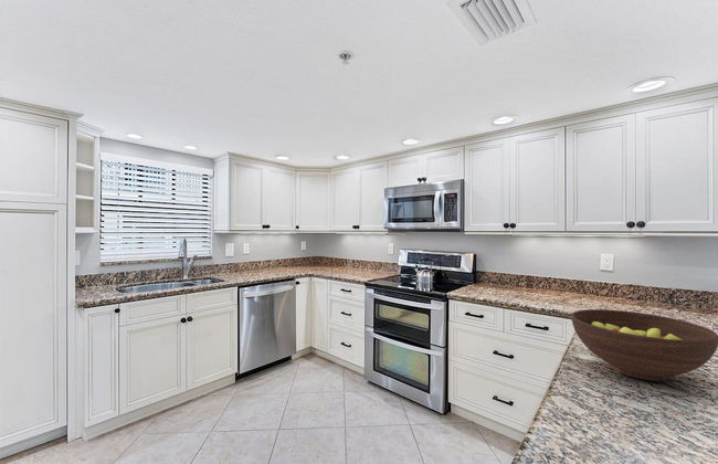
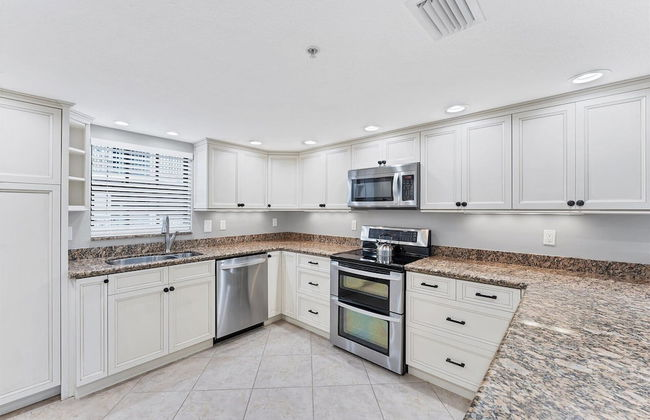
- fruit bowl (636, 347)
